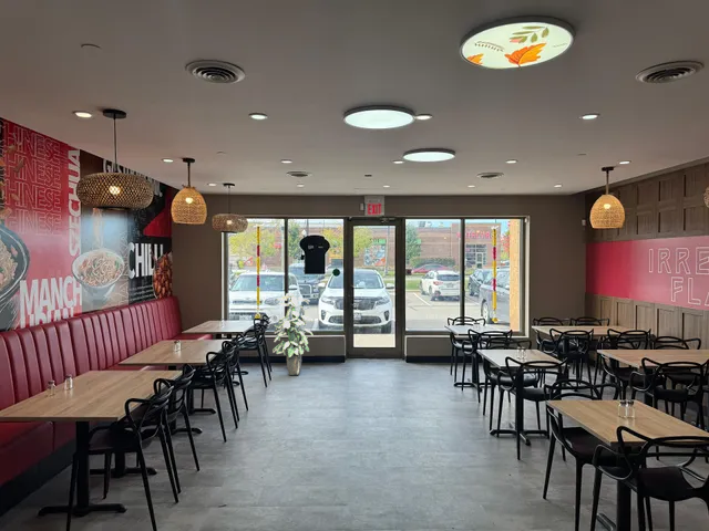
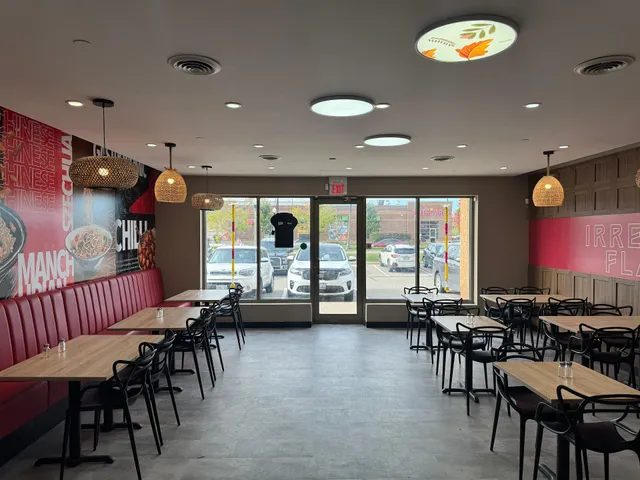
- indoor plant (291, 333)
